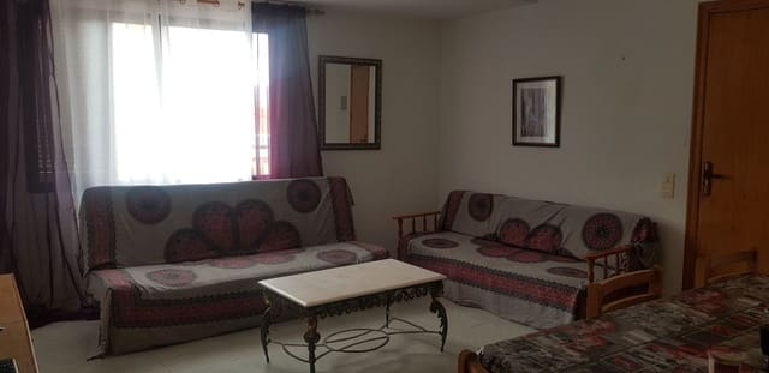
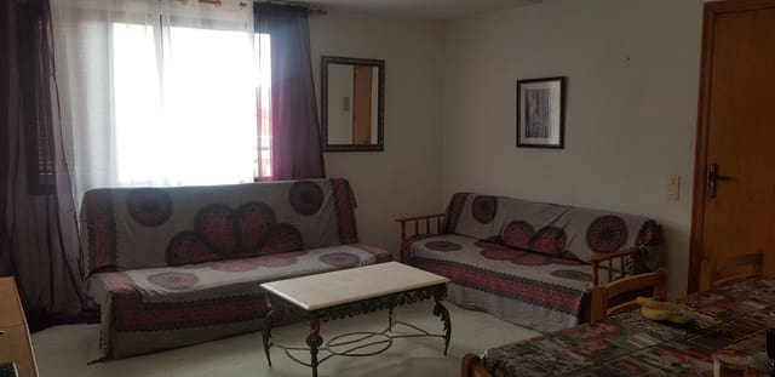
+ banana (666, 308)
